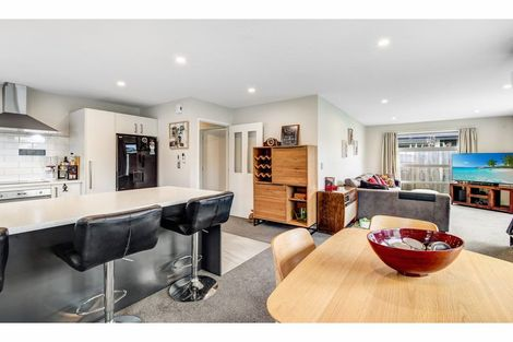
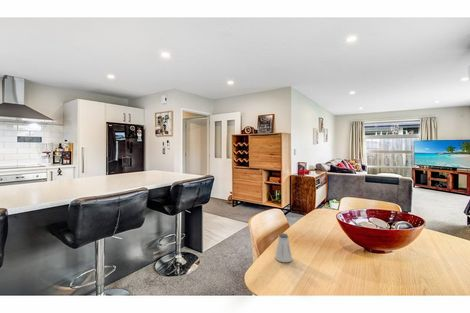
+ saltshaker (283, 246)
